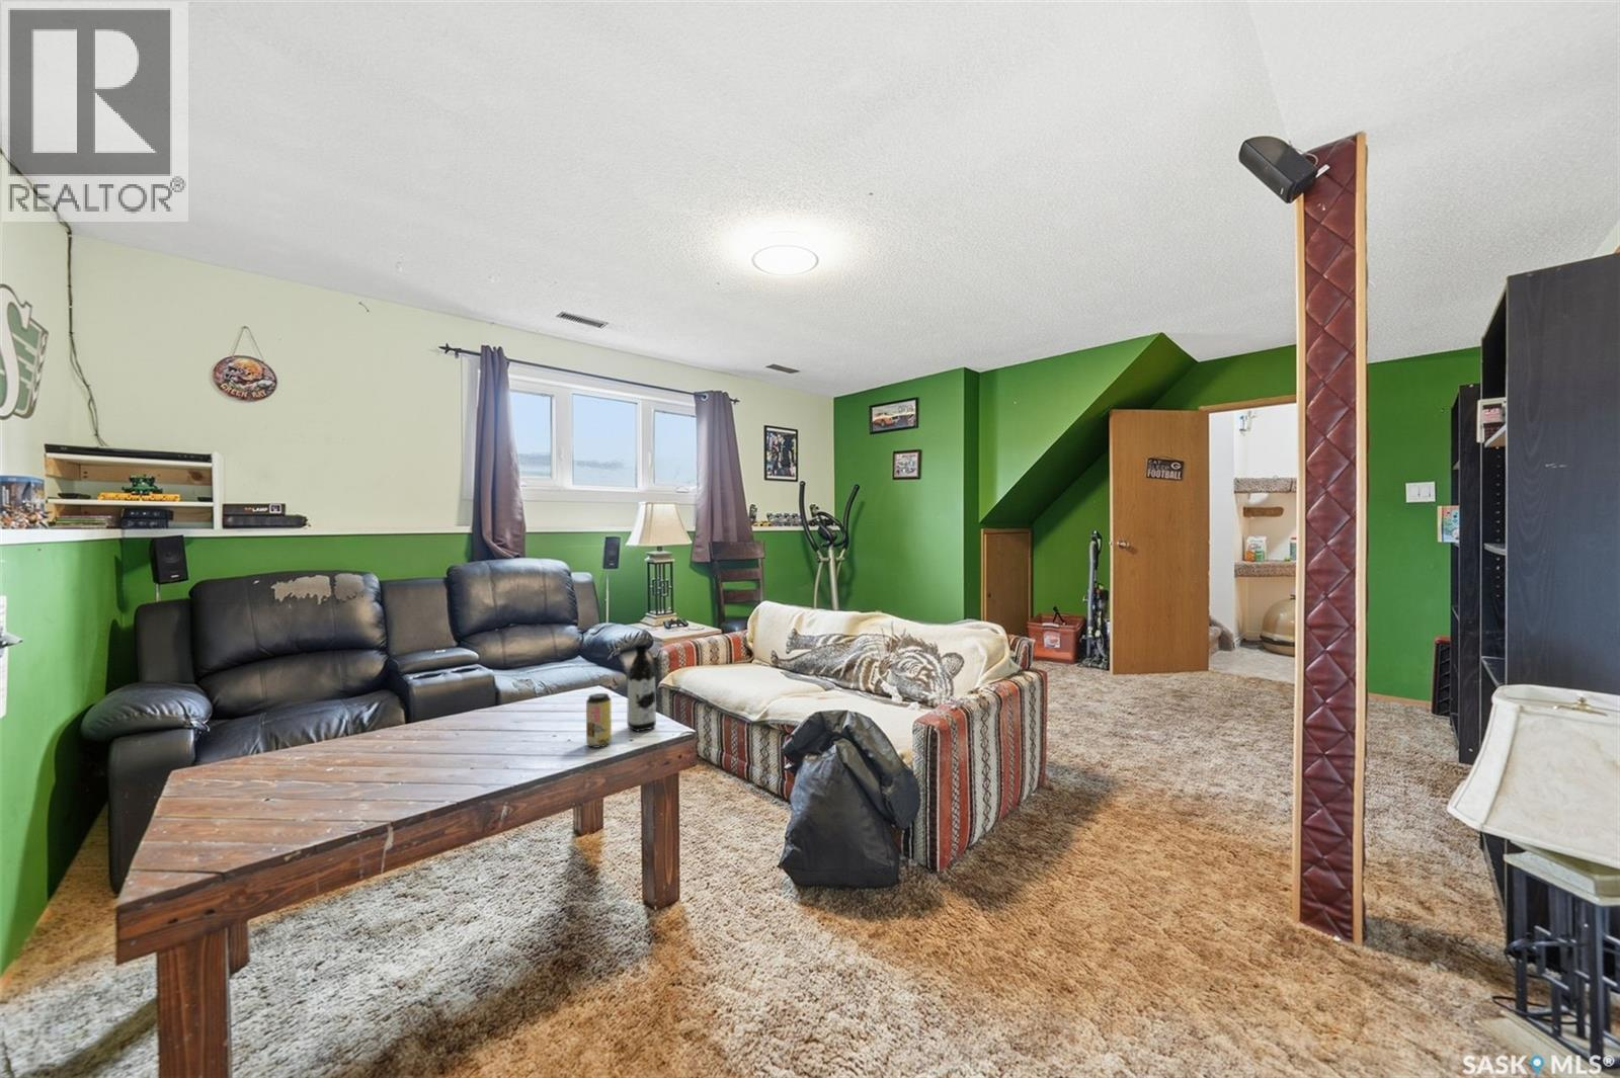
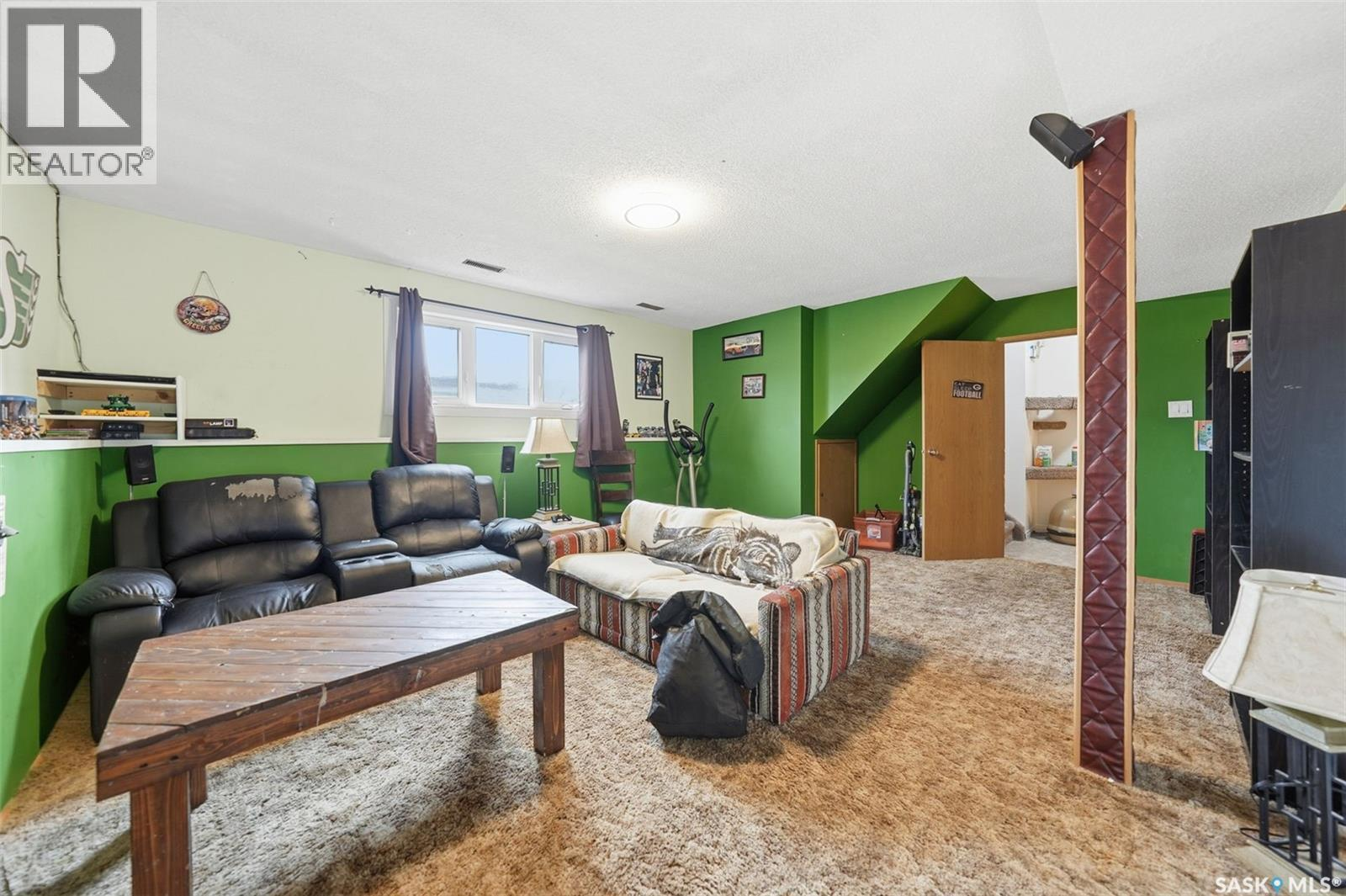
- water bottle (642, 686)
- beverage can (598, 719)
